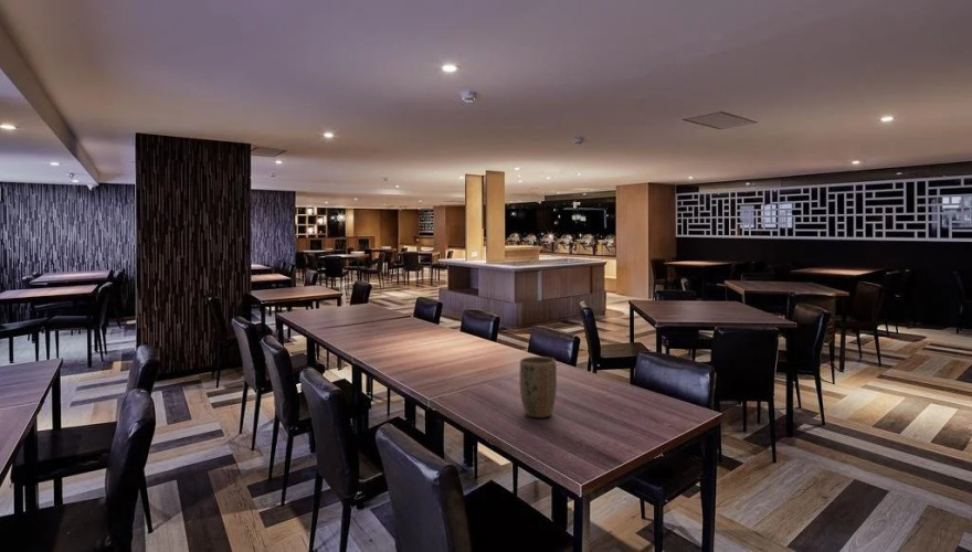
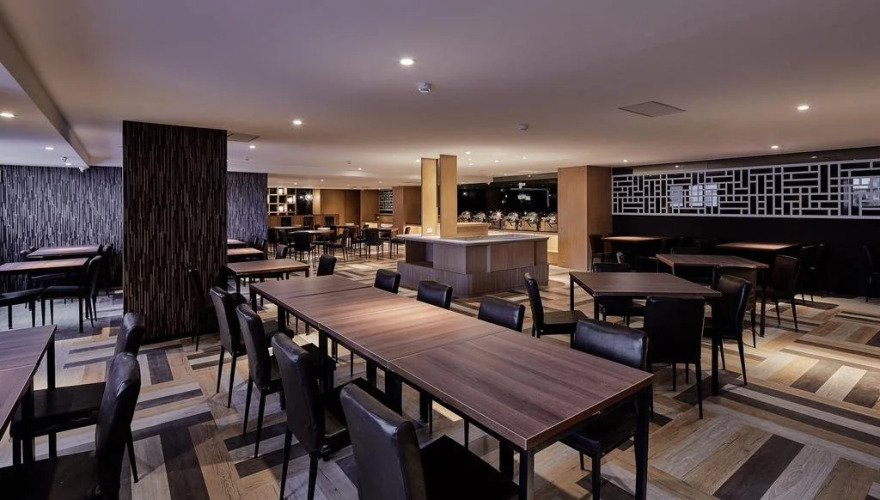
- plant pot (538, 386)
